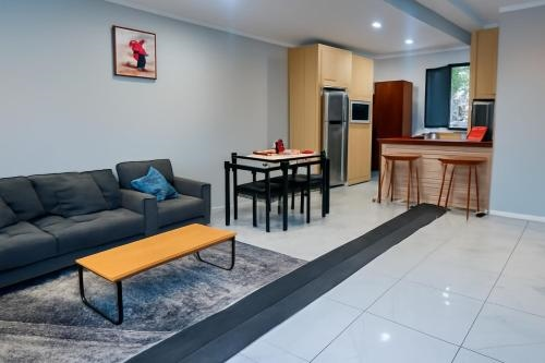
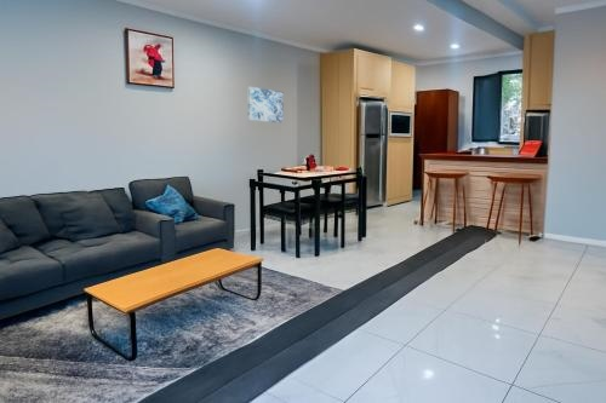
+ wall art (265, 105)
